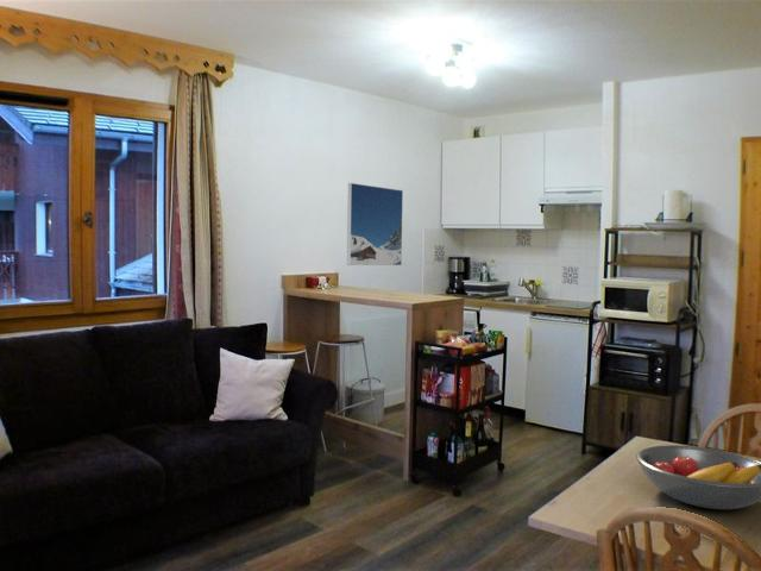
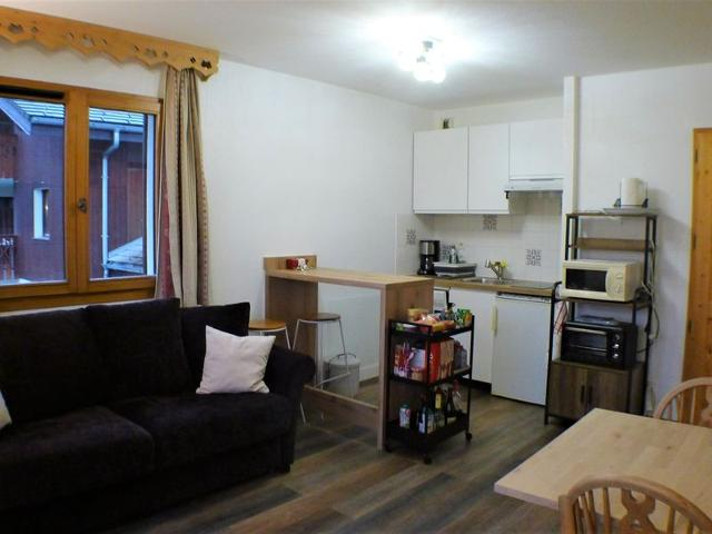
- fruit bowl (704, 476)
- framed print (376, 226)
